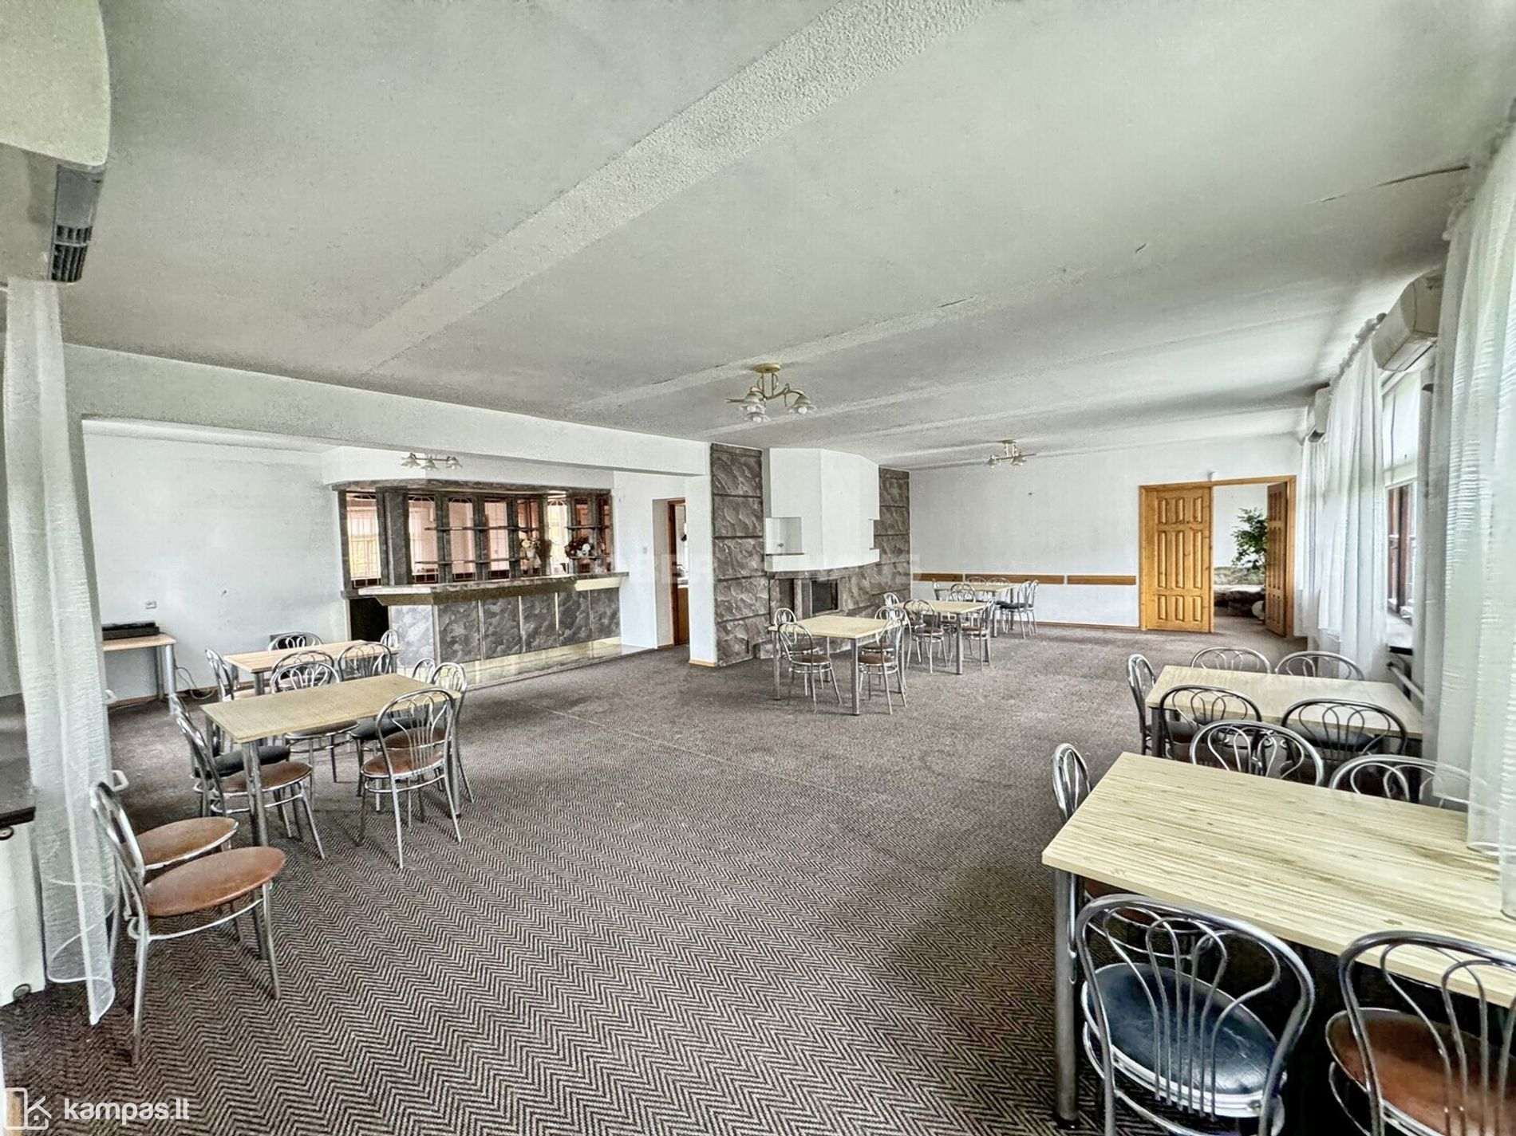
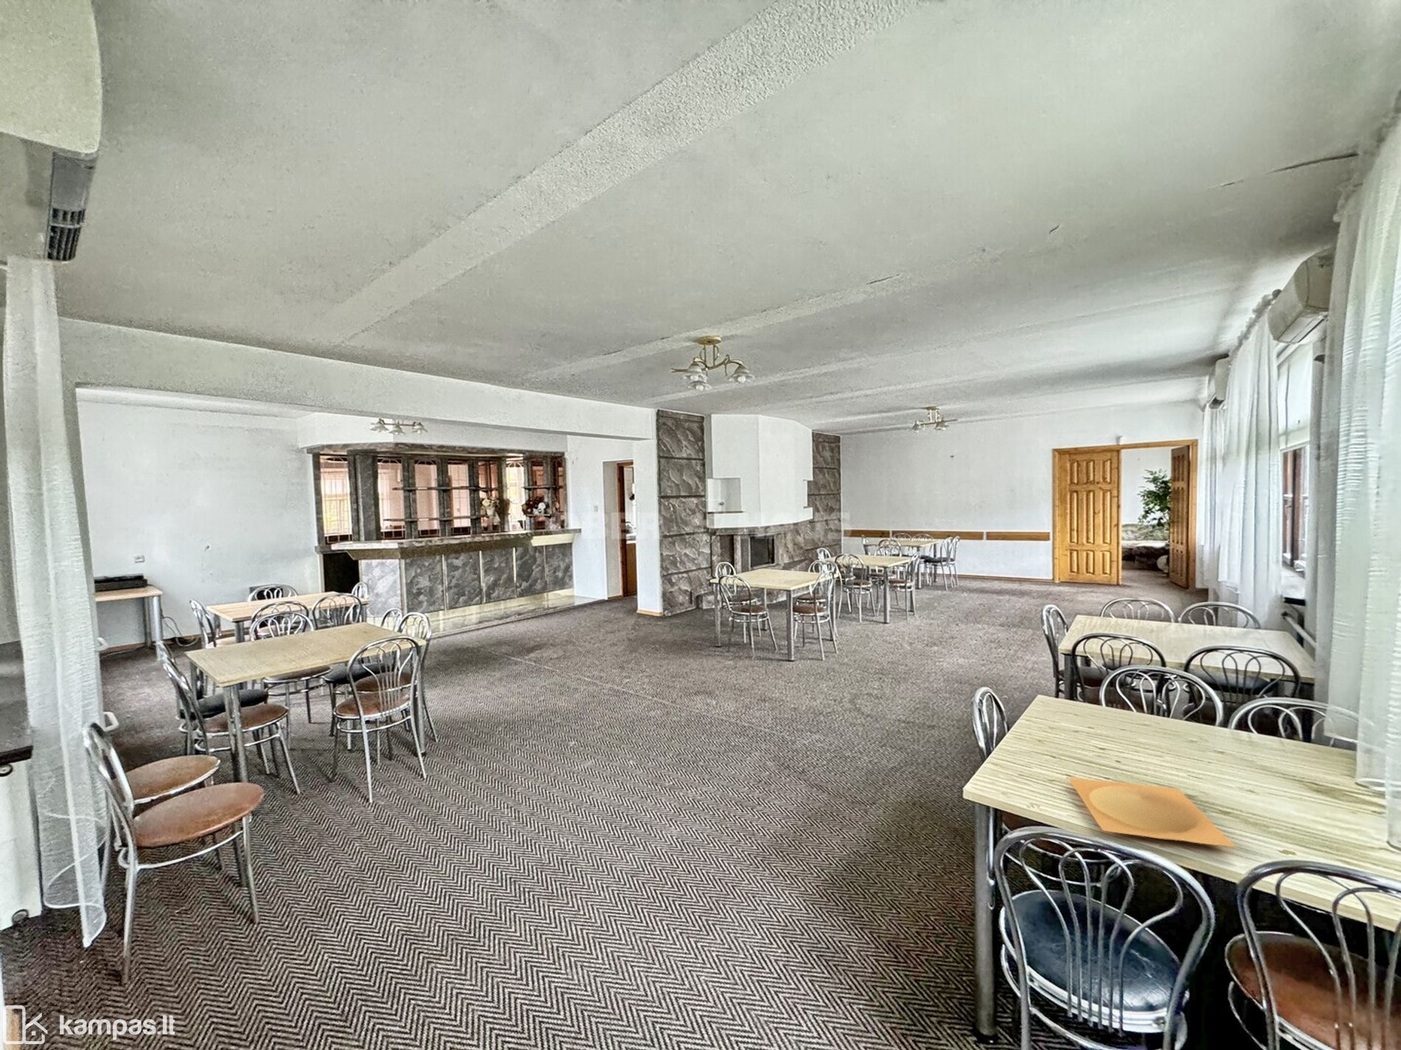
+ plate (1142, 805)
